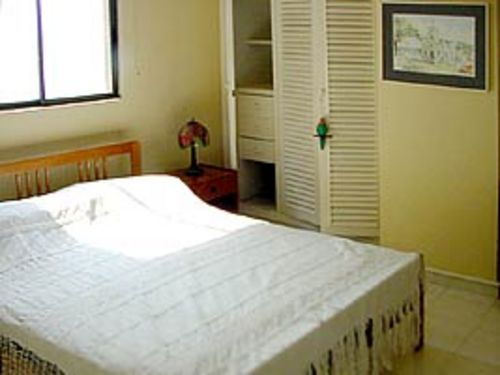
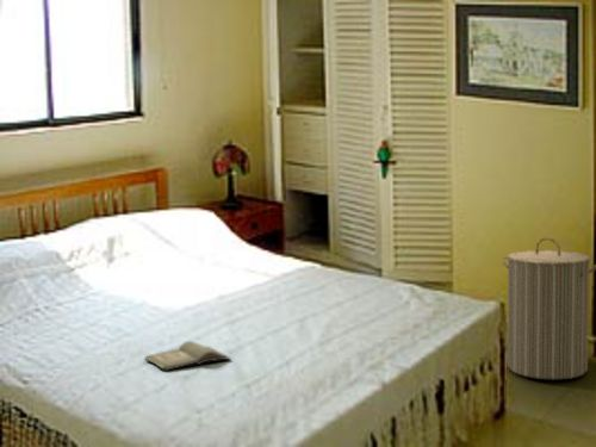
+ laundry hamper (547, 303)
+ hardback book (186, 353)
